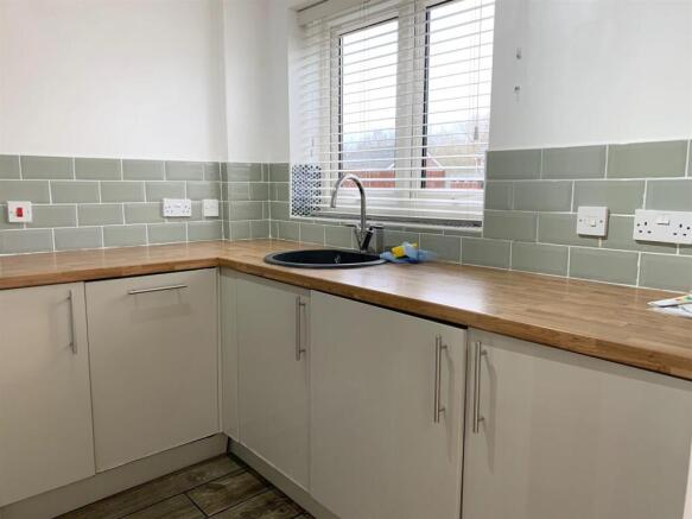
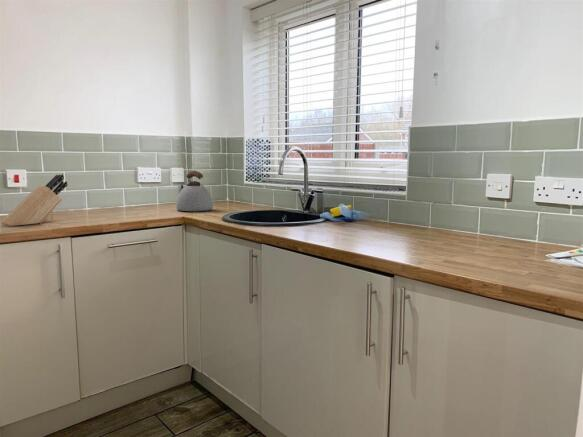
+ kettle (191, 190)
+ knife block (35, 198)
